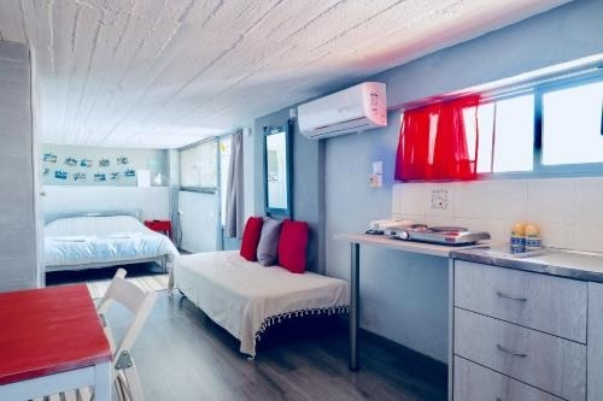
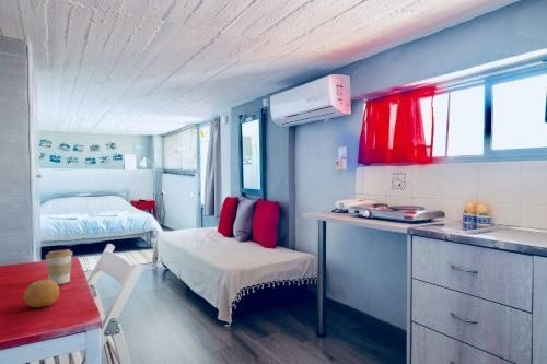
+ coffee cup (59, 266)
+ fruit (42, 293)
